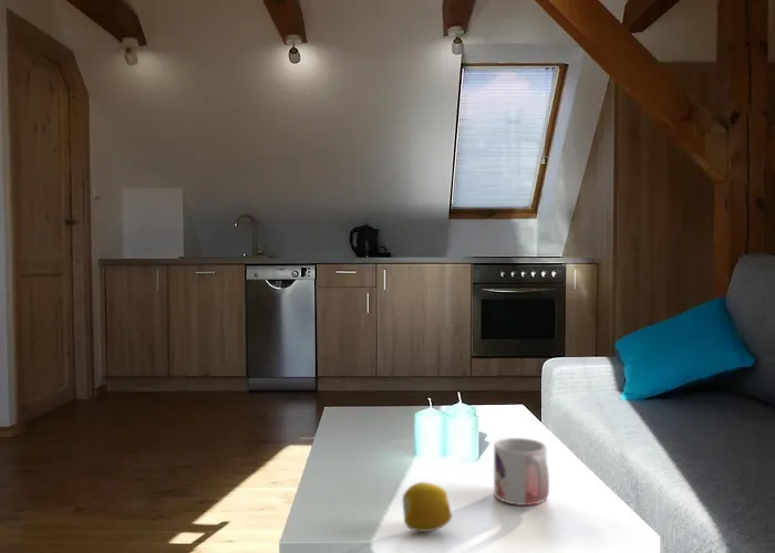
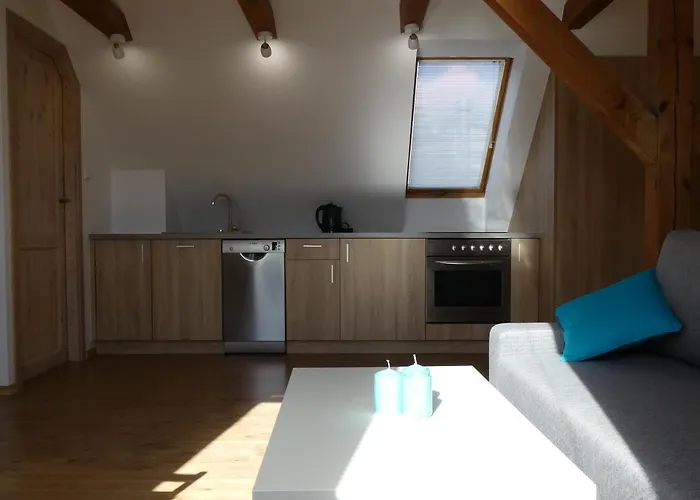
- fruit (425, 507)
- mug (525, 473)
